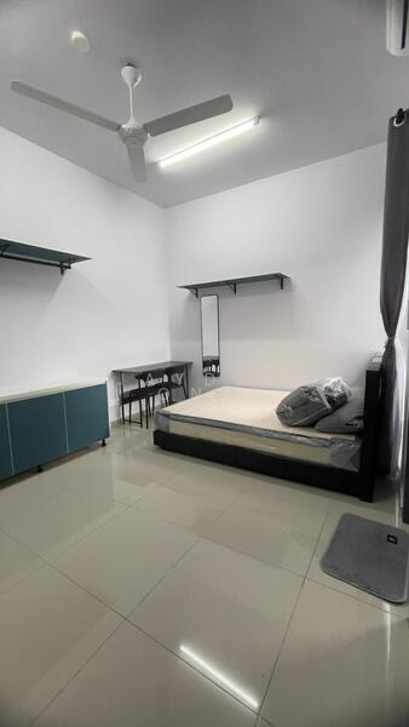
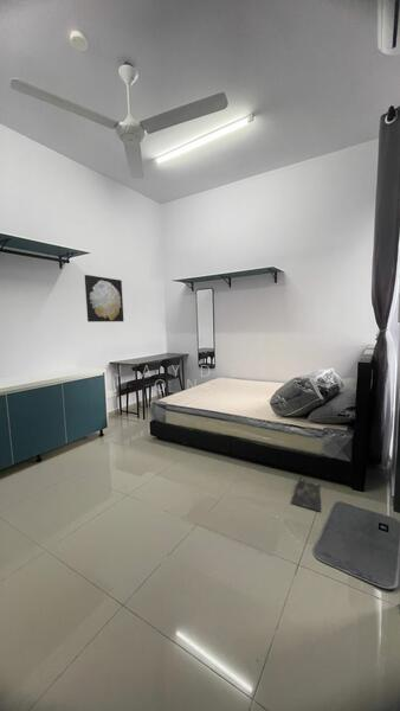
+ wall art (105, 300)
+ bag (309, 492)
